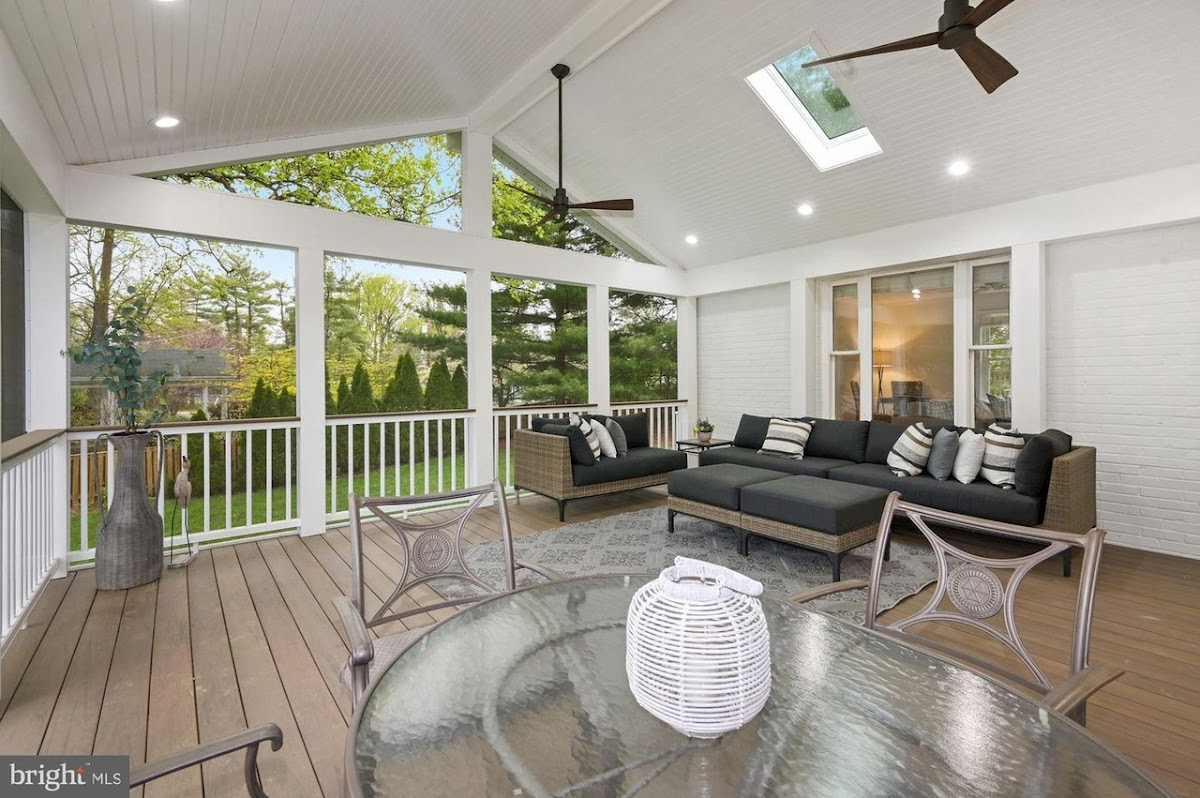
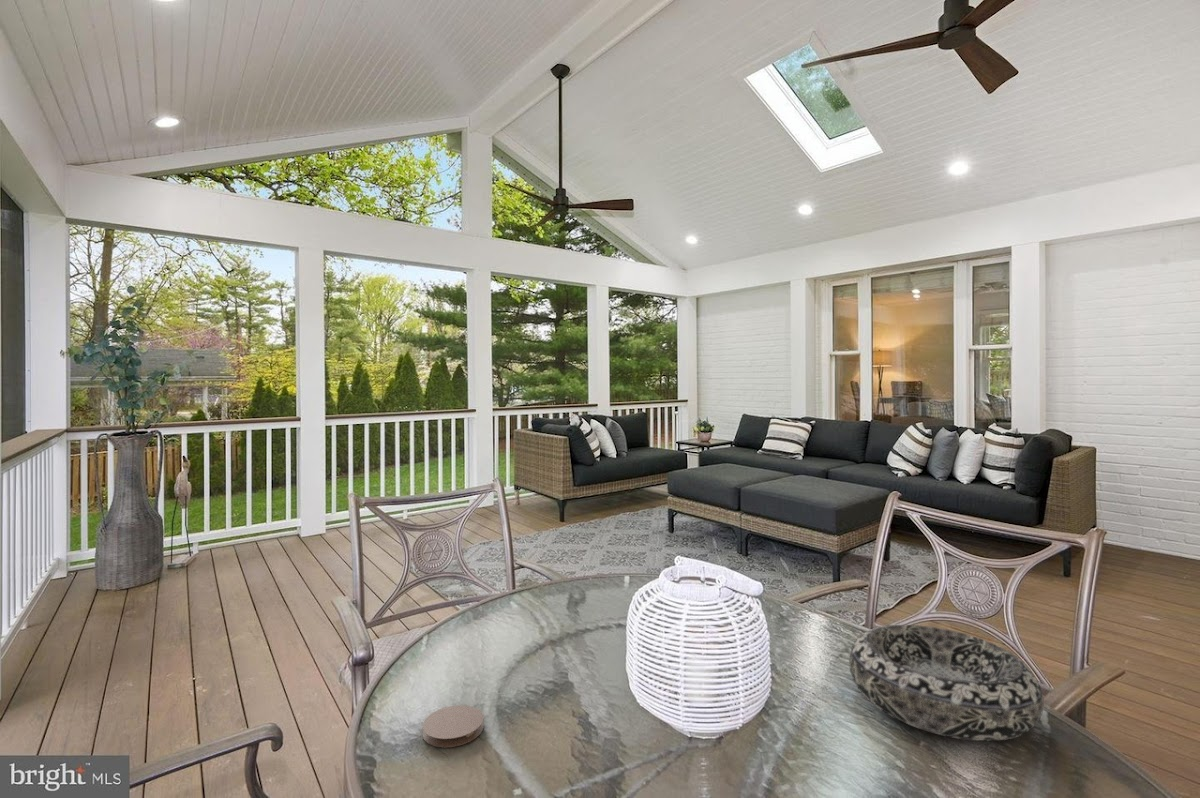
+ decorative bowl (939, 677)
+ coaster (453, 725)
